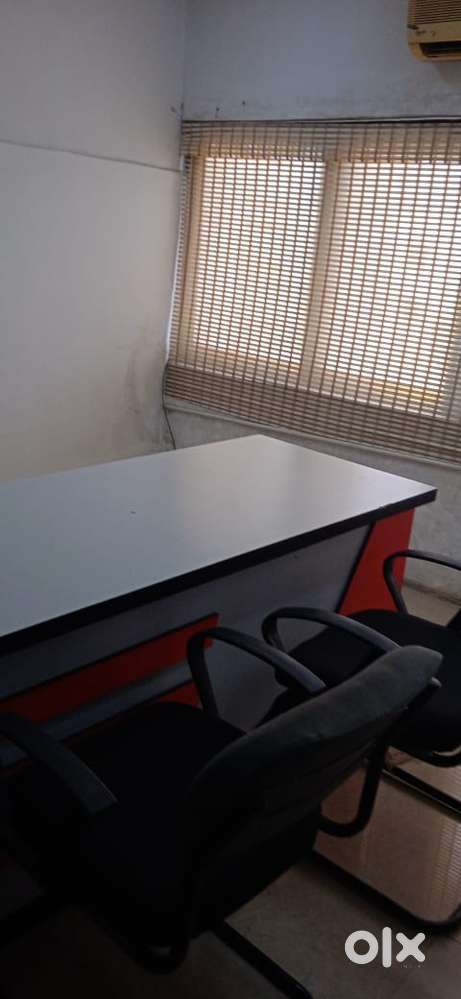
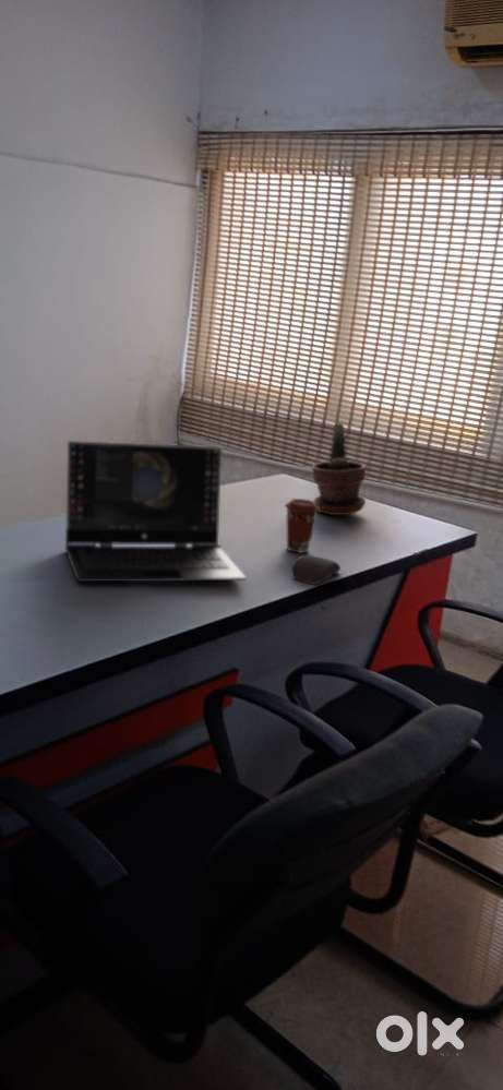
+ coffee cup (300, 526)
+ potted plant (340, 469)
+ computer mouse (316, 565)
+ laptop (154, 512)
